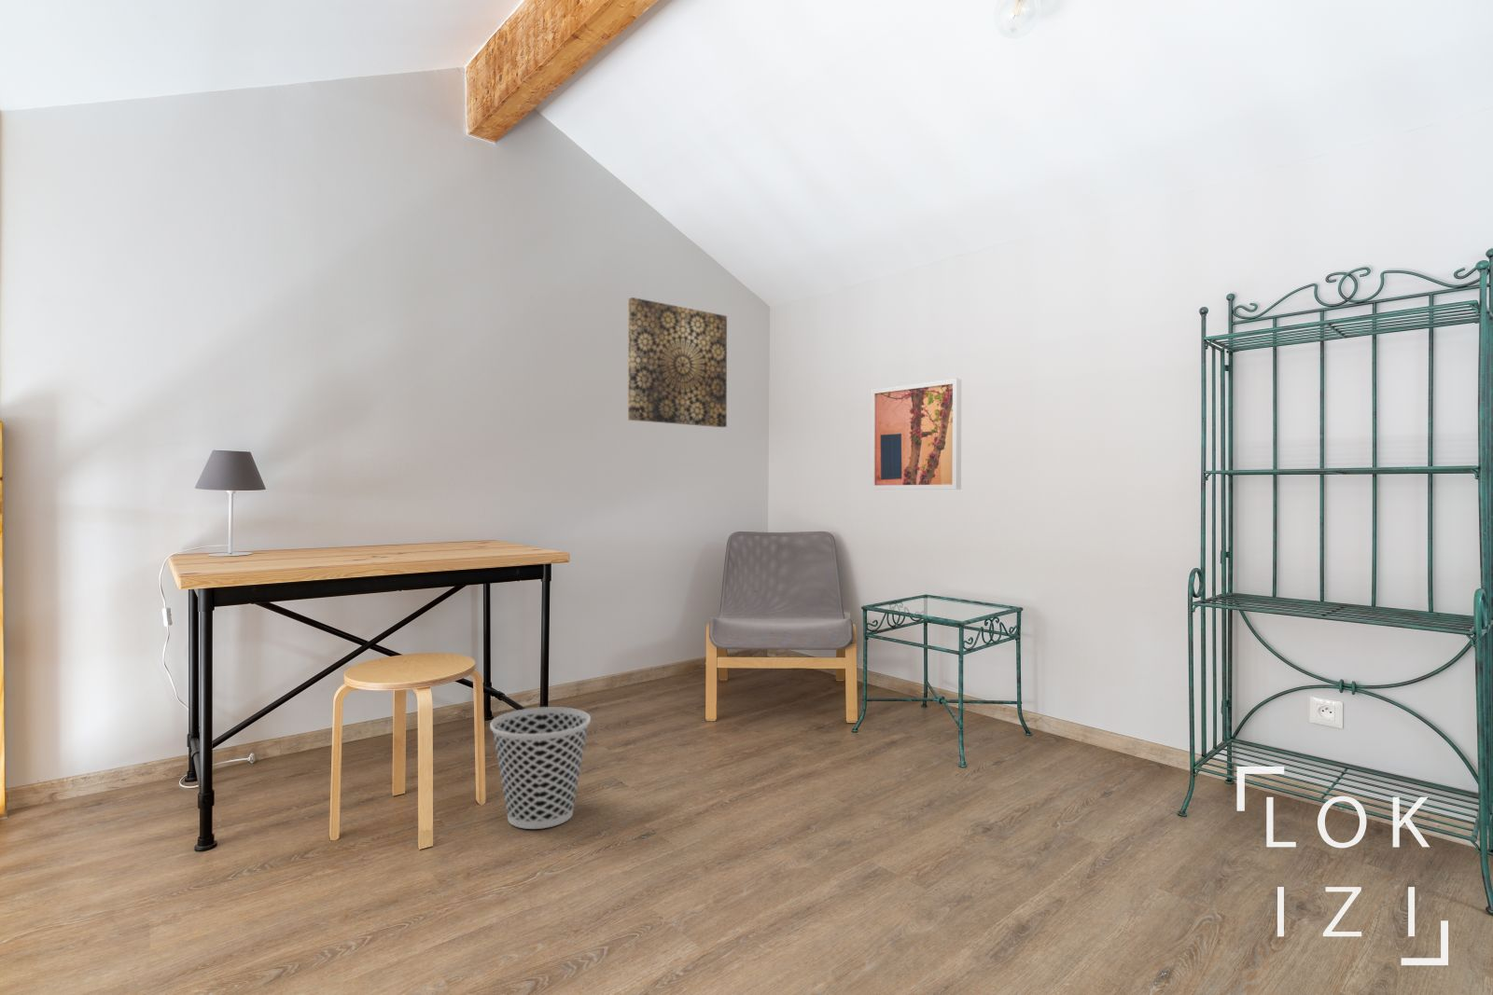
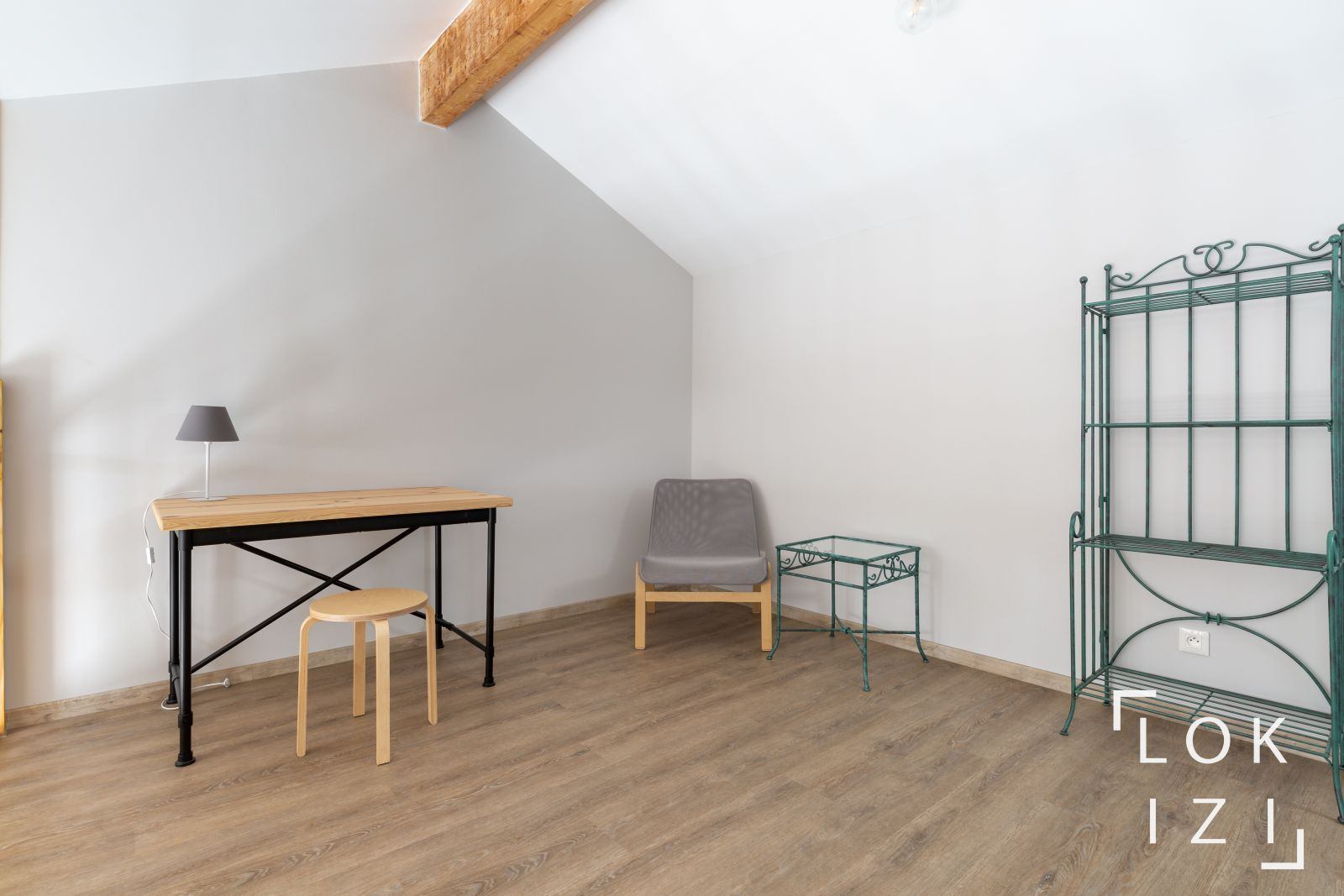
- wall art (913, 436)
- wall art (680, 365)
- wastebasket (540, 767)
